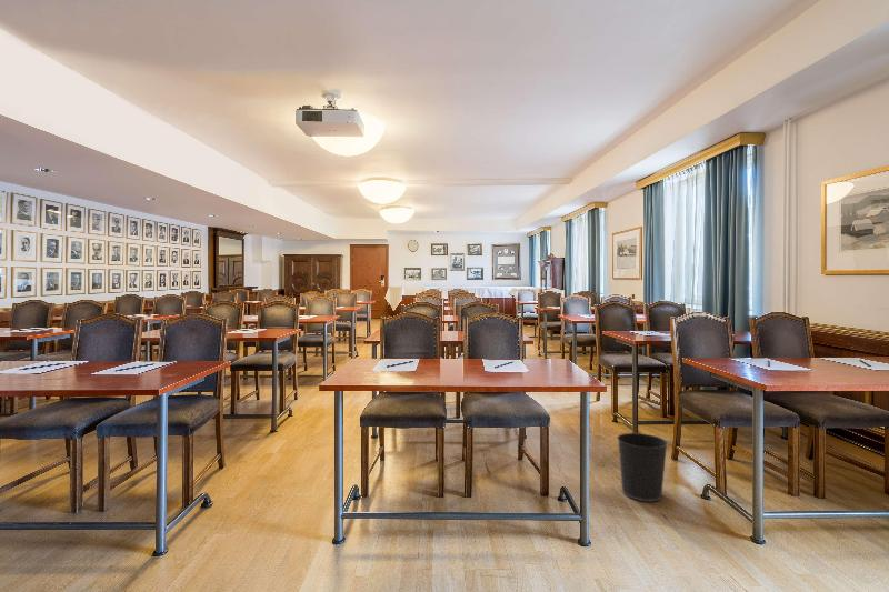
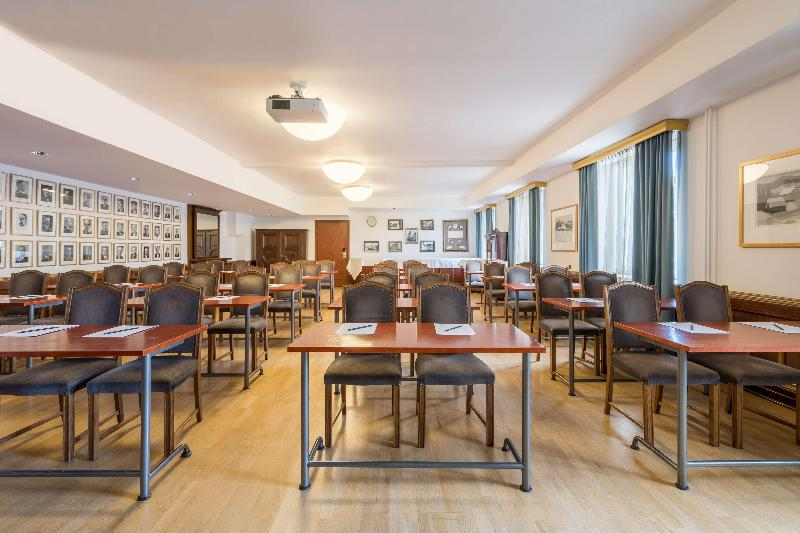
- wastebasket (641, 466)
